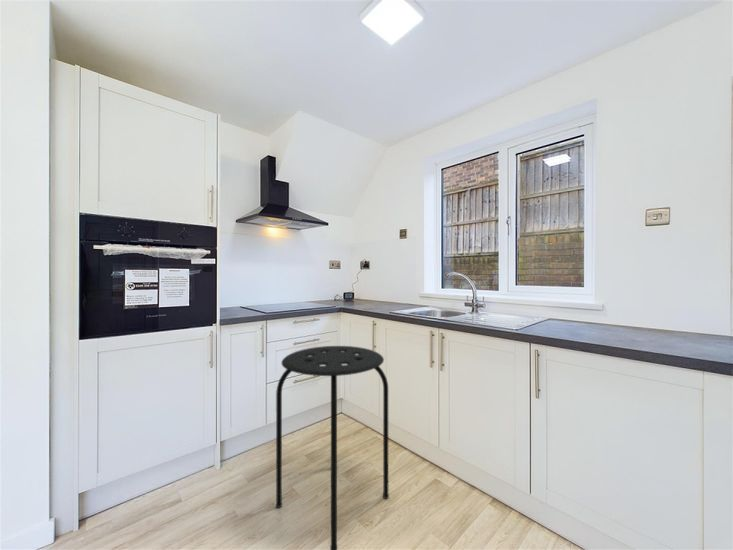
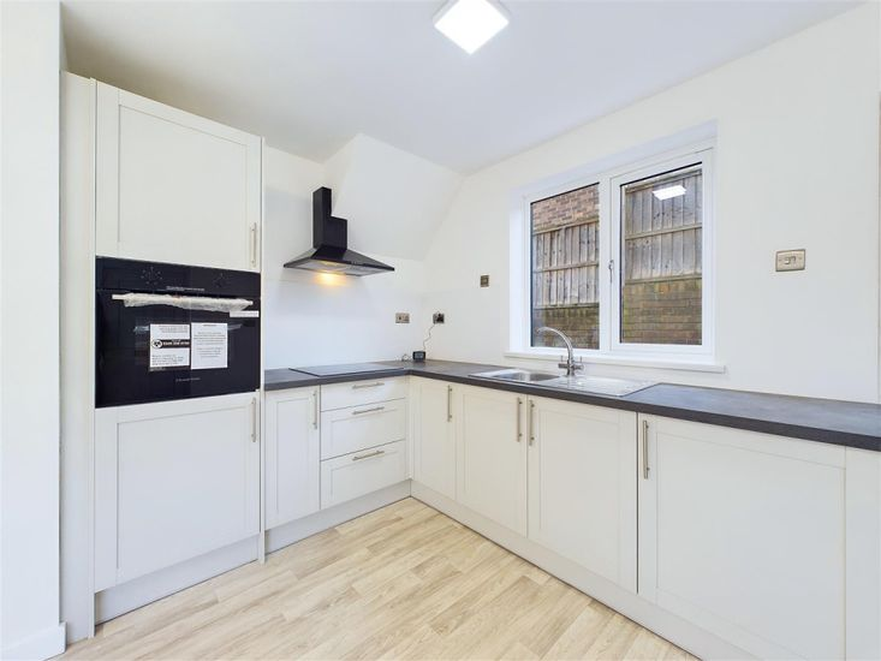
- stool (333, 428)
